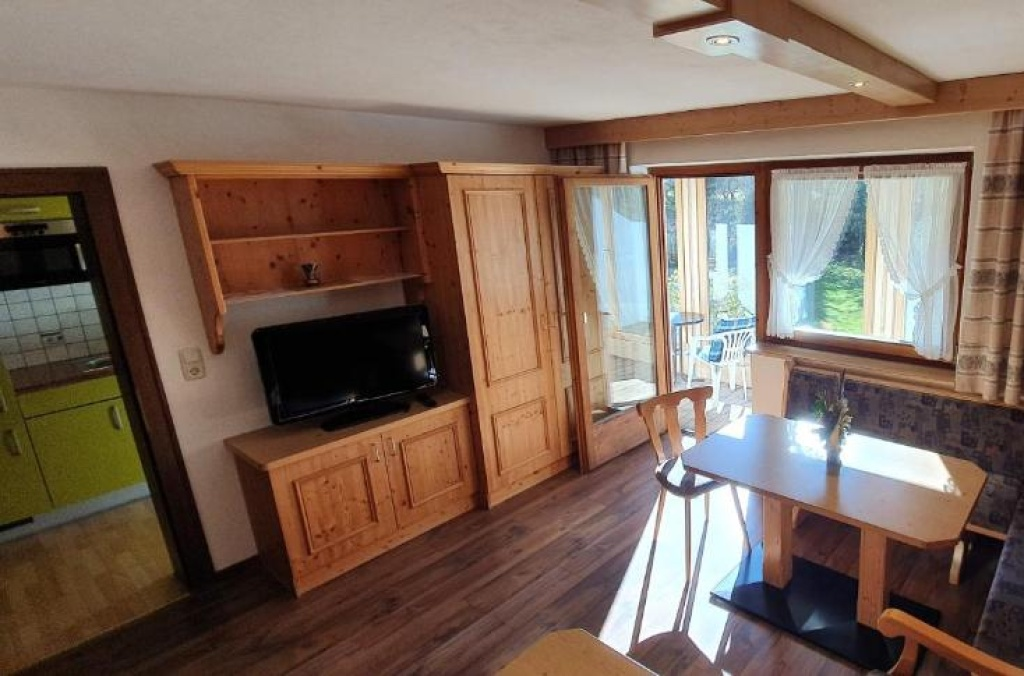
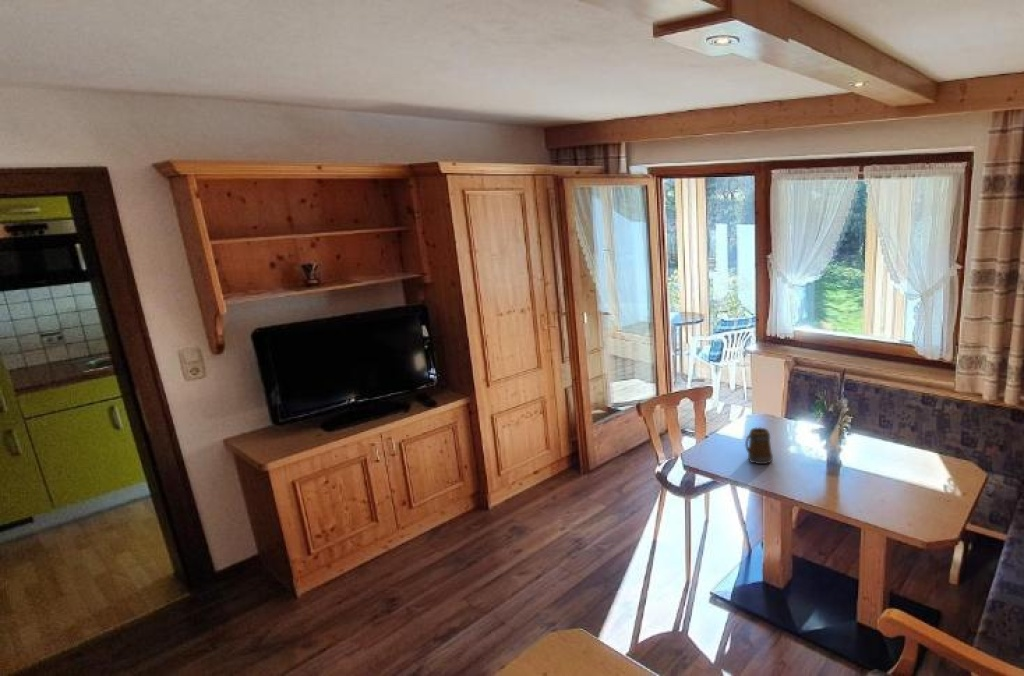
+ mug (756, 446)
